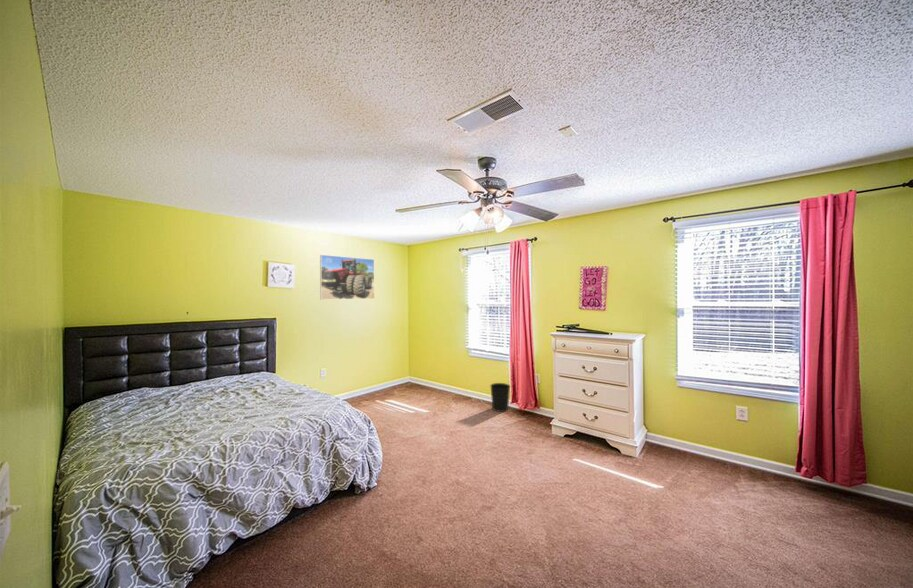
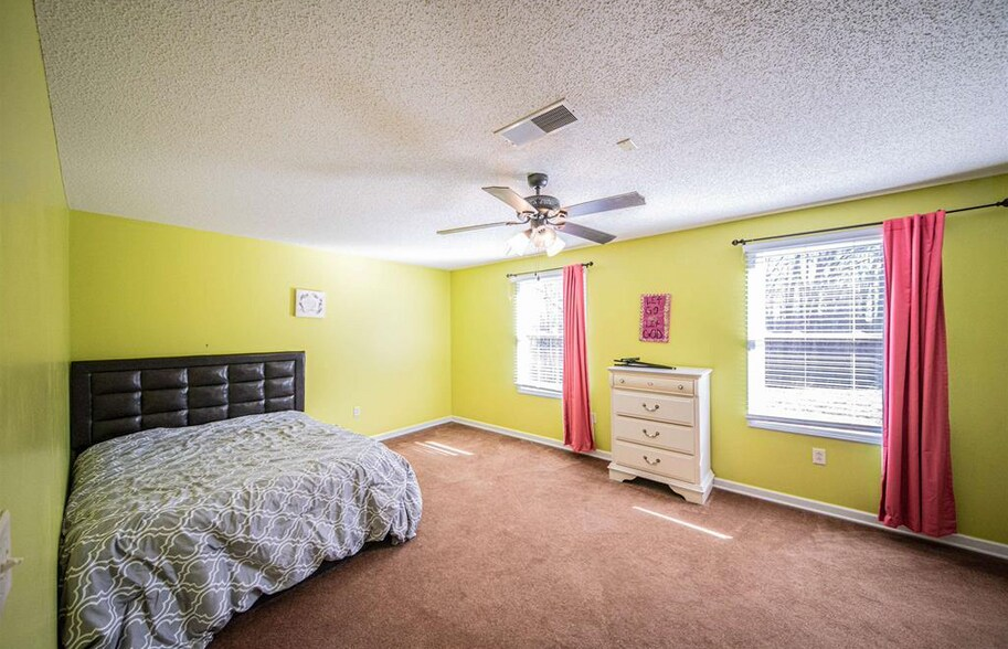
- wastebasket (500, 397)
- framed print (349, 278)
